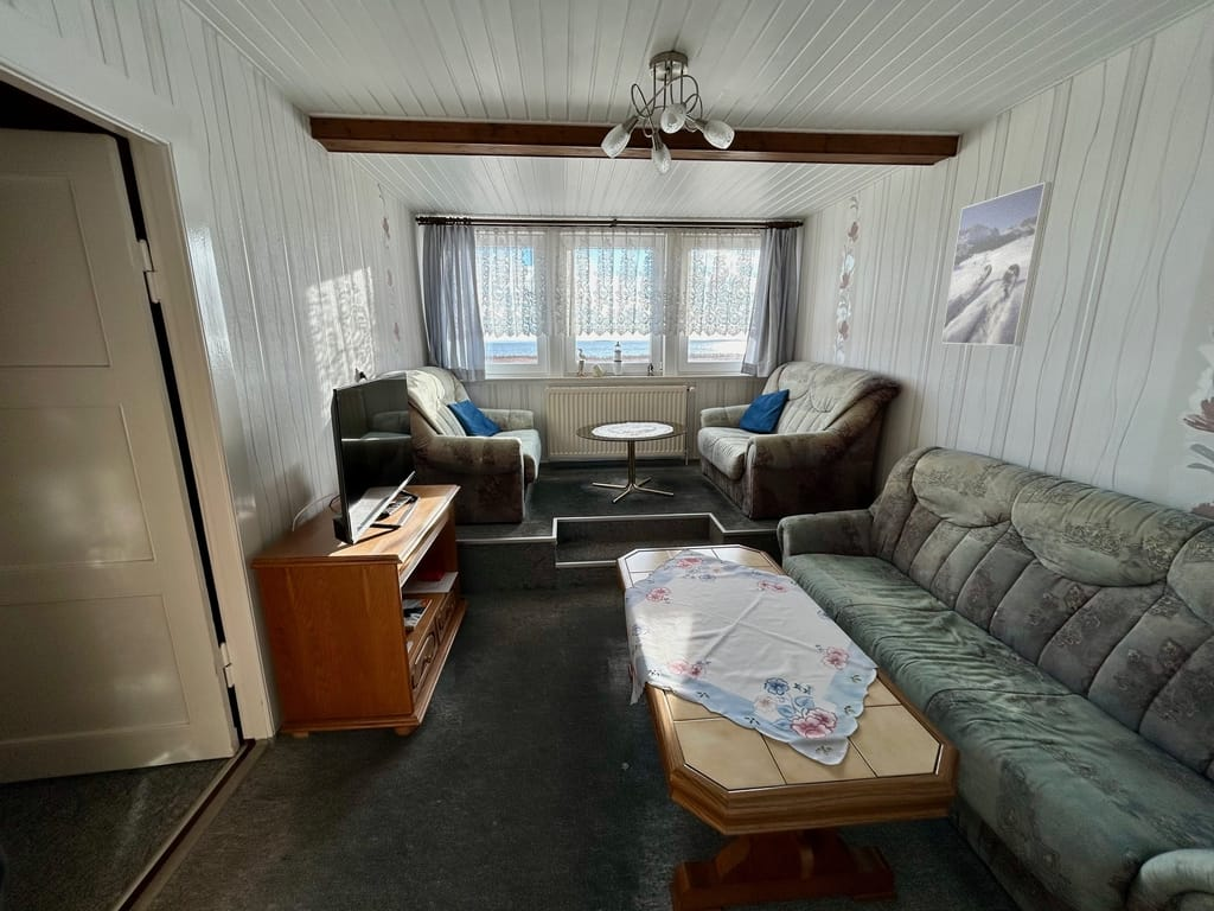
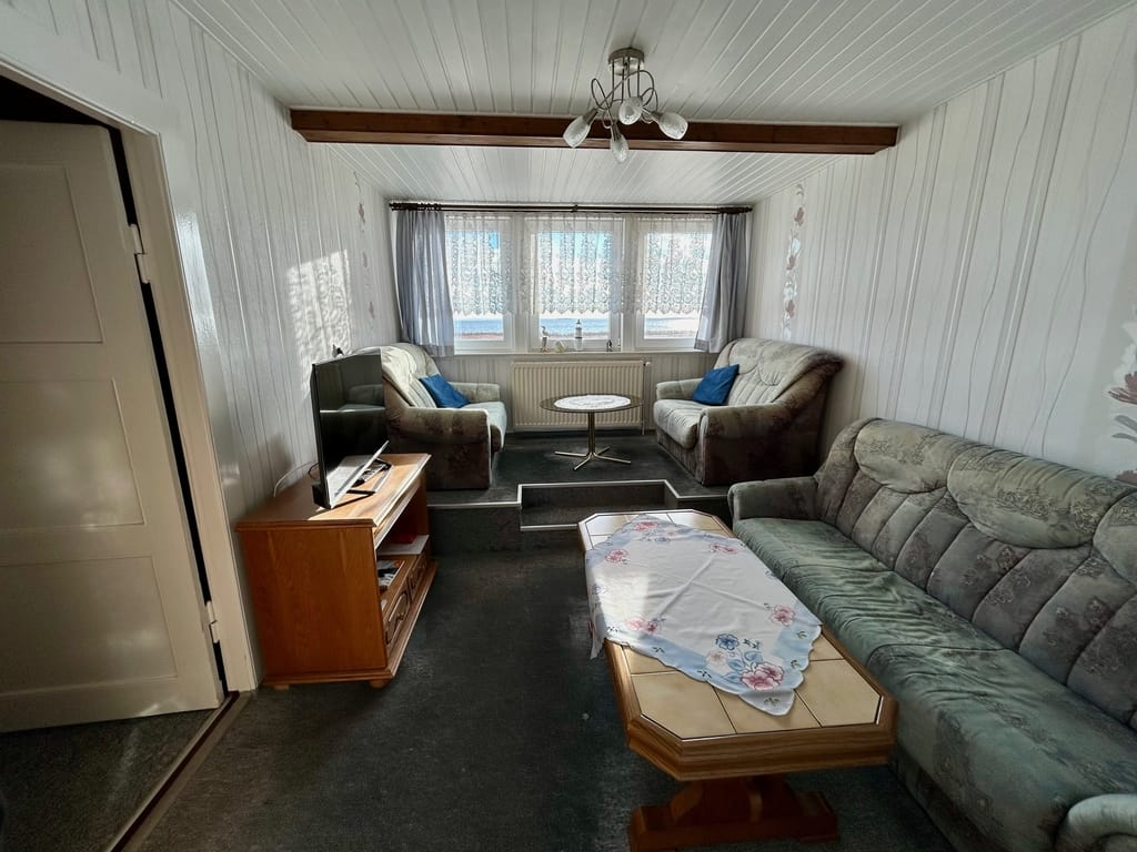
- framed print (989, 273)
